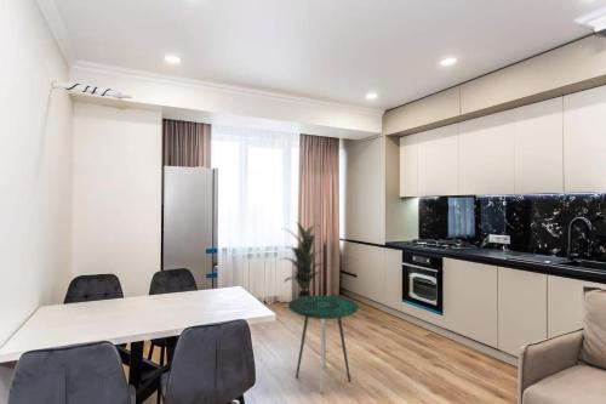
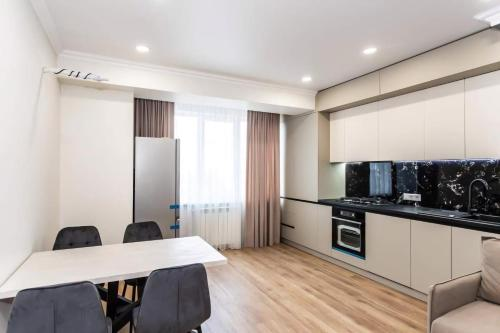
- side table (322, 341)
- indoor plant (301, 264)
